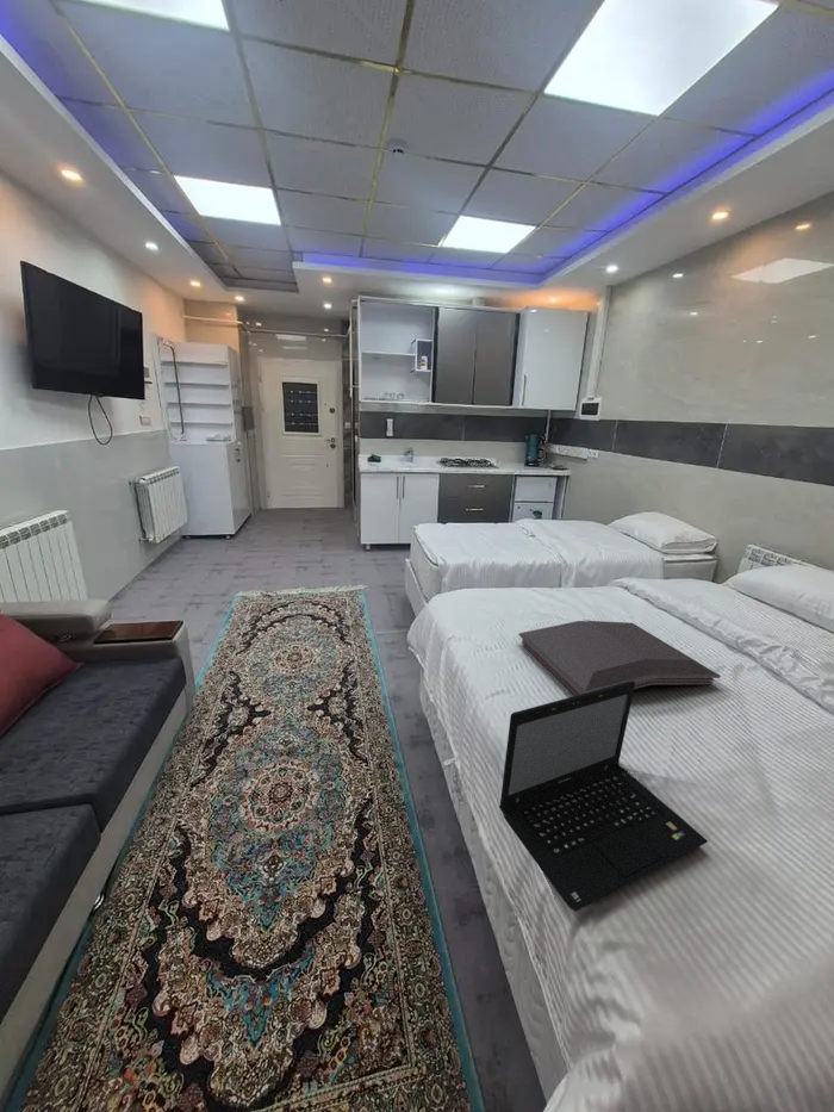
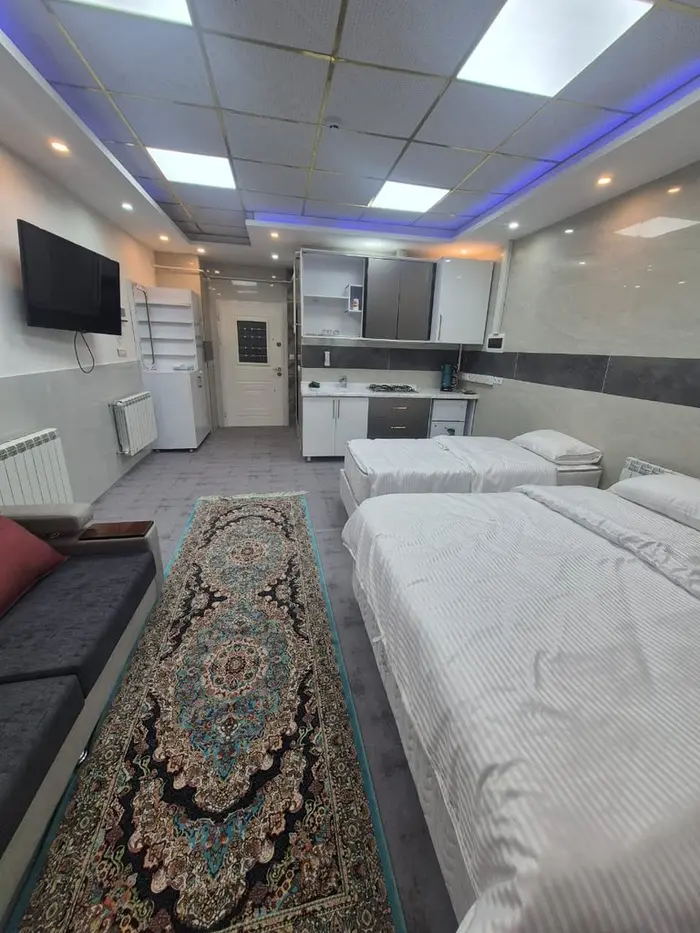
- laptop (608, 781)
- serving tray (612, 651)
